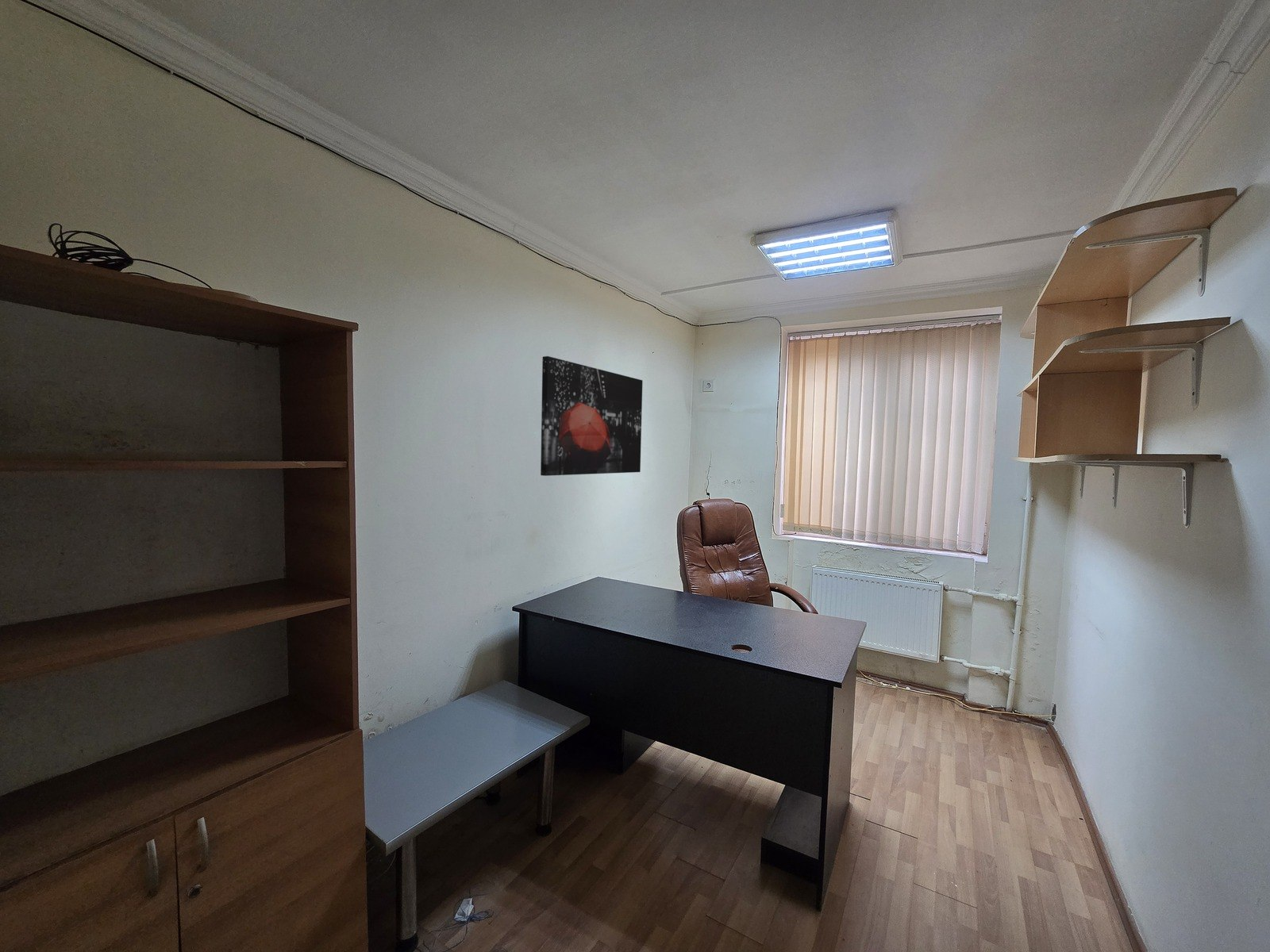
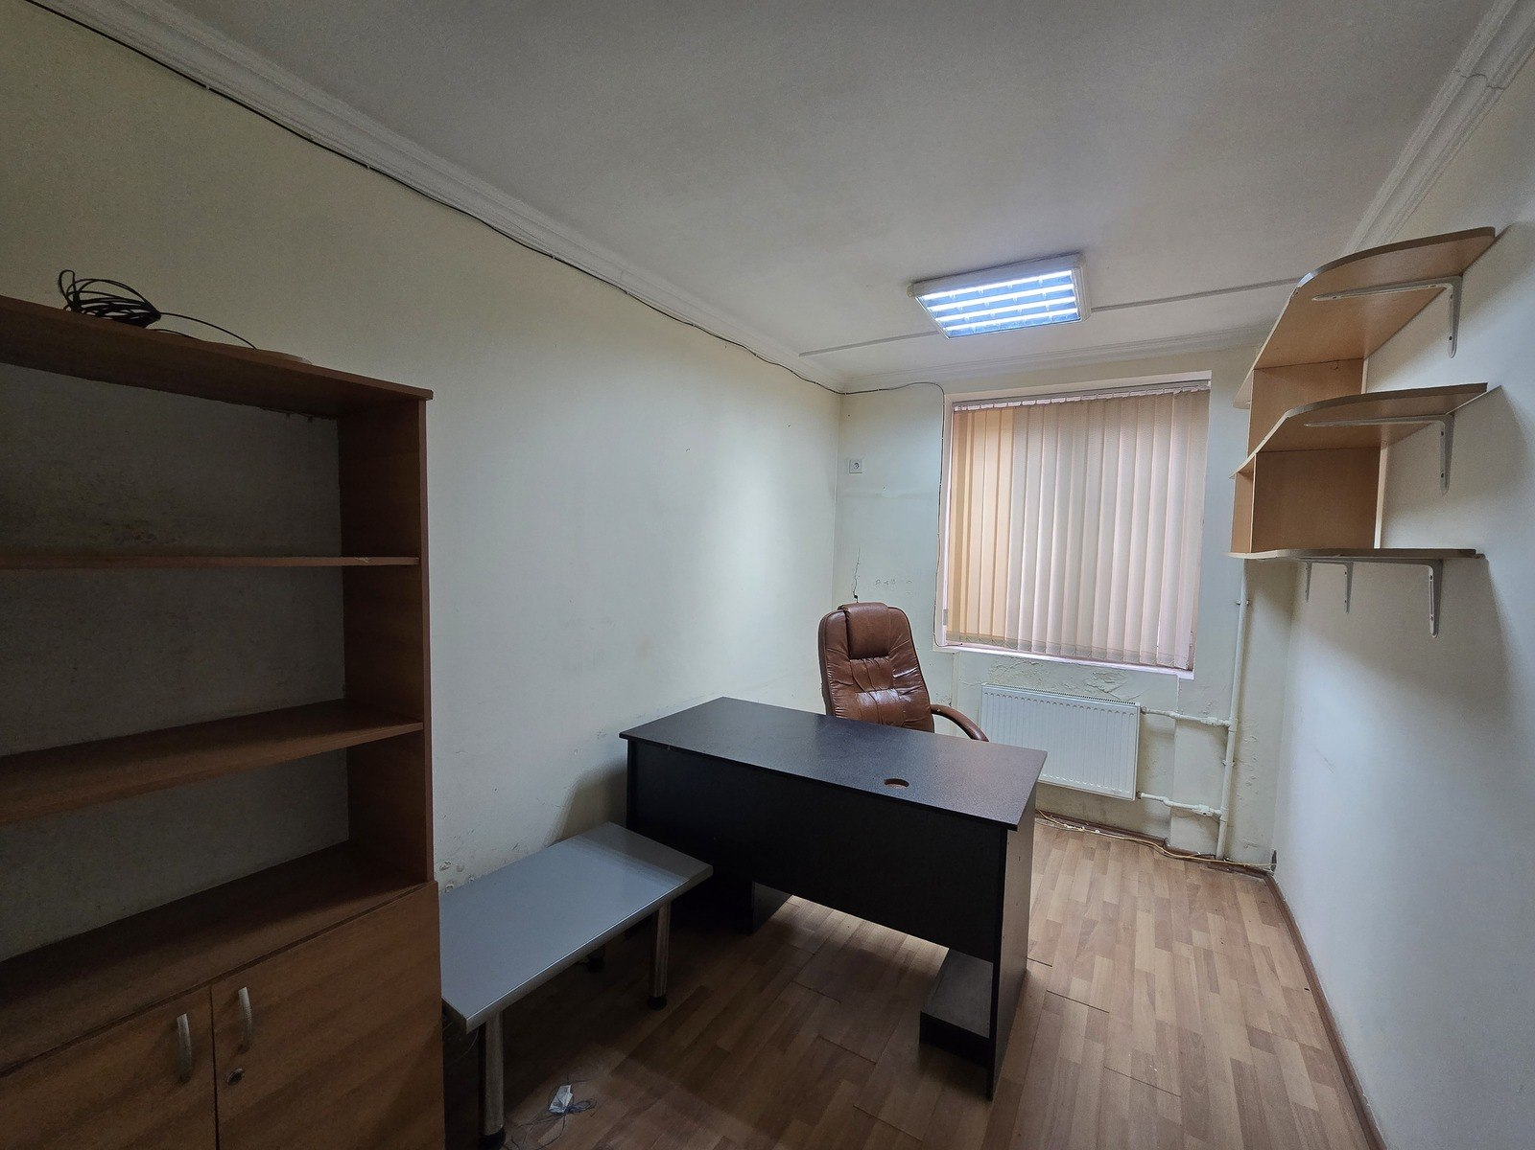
- wall art (598, 421)
